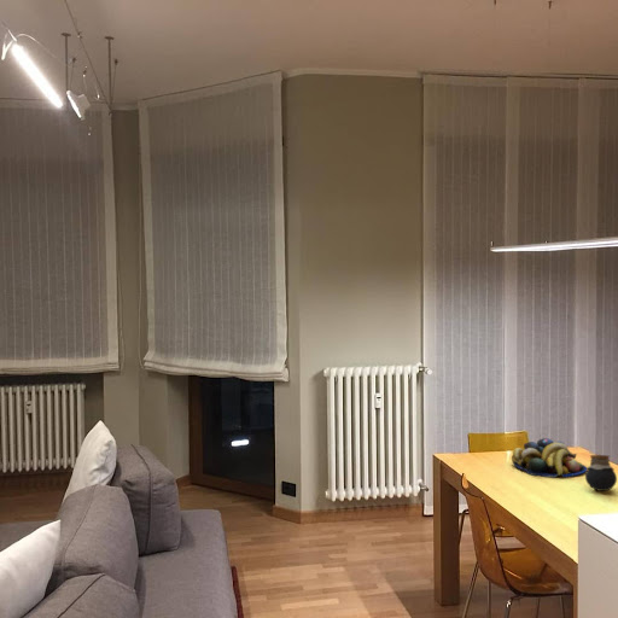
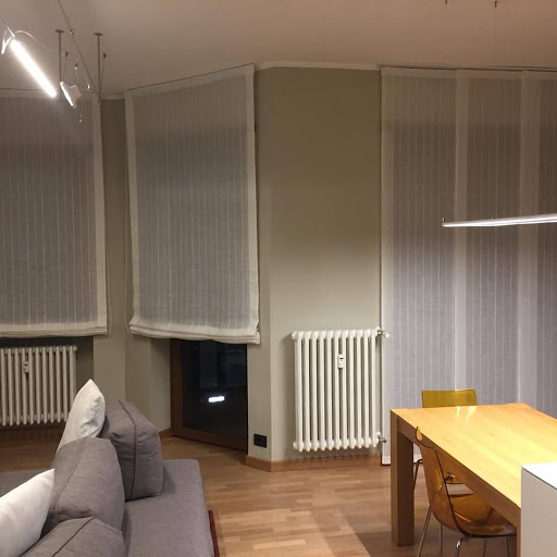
- jar (601, 472)
- fruit bowl (549, 454)
